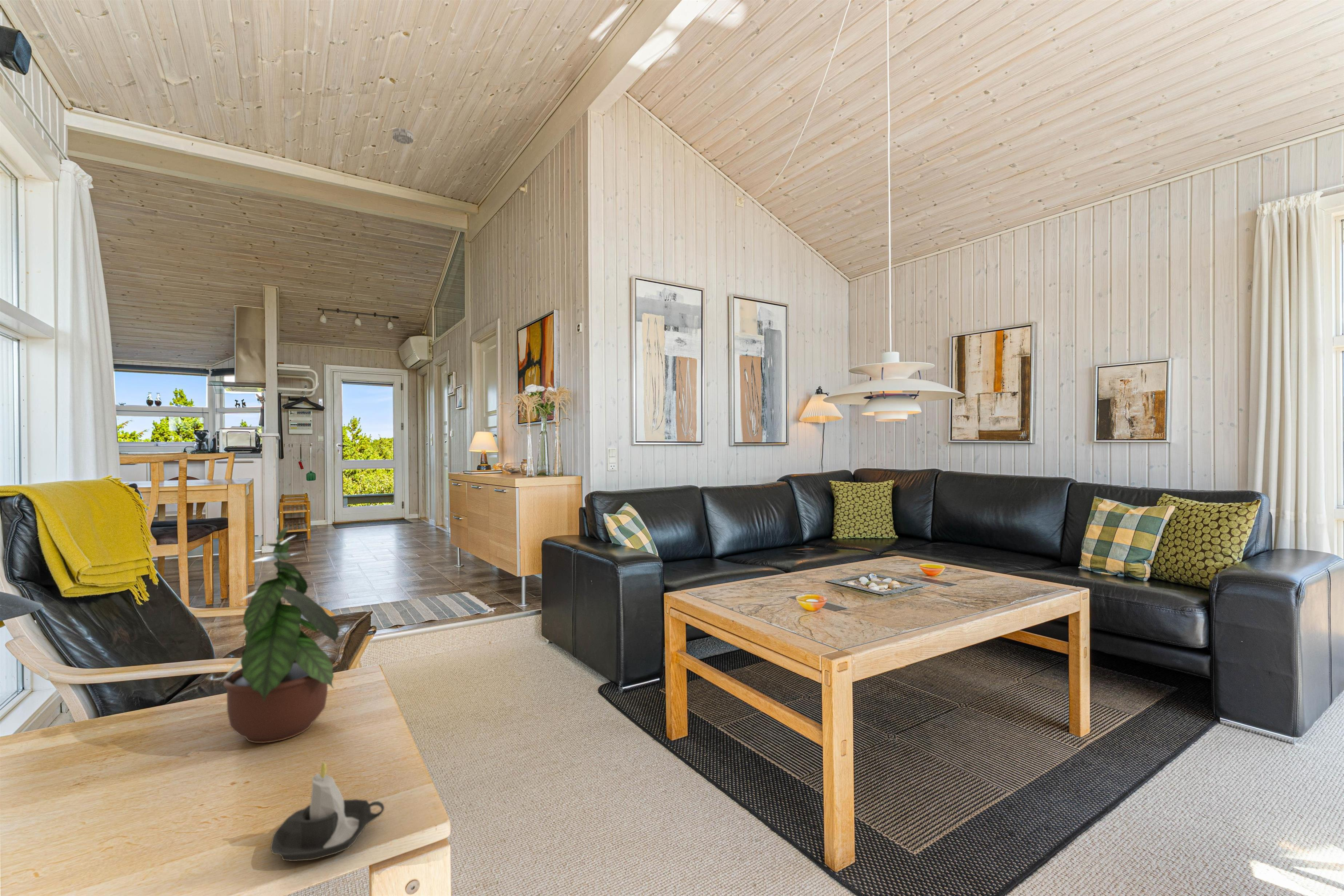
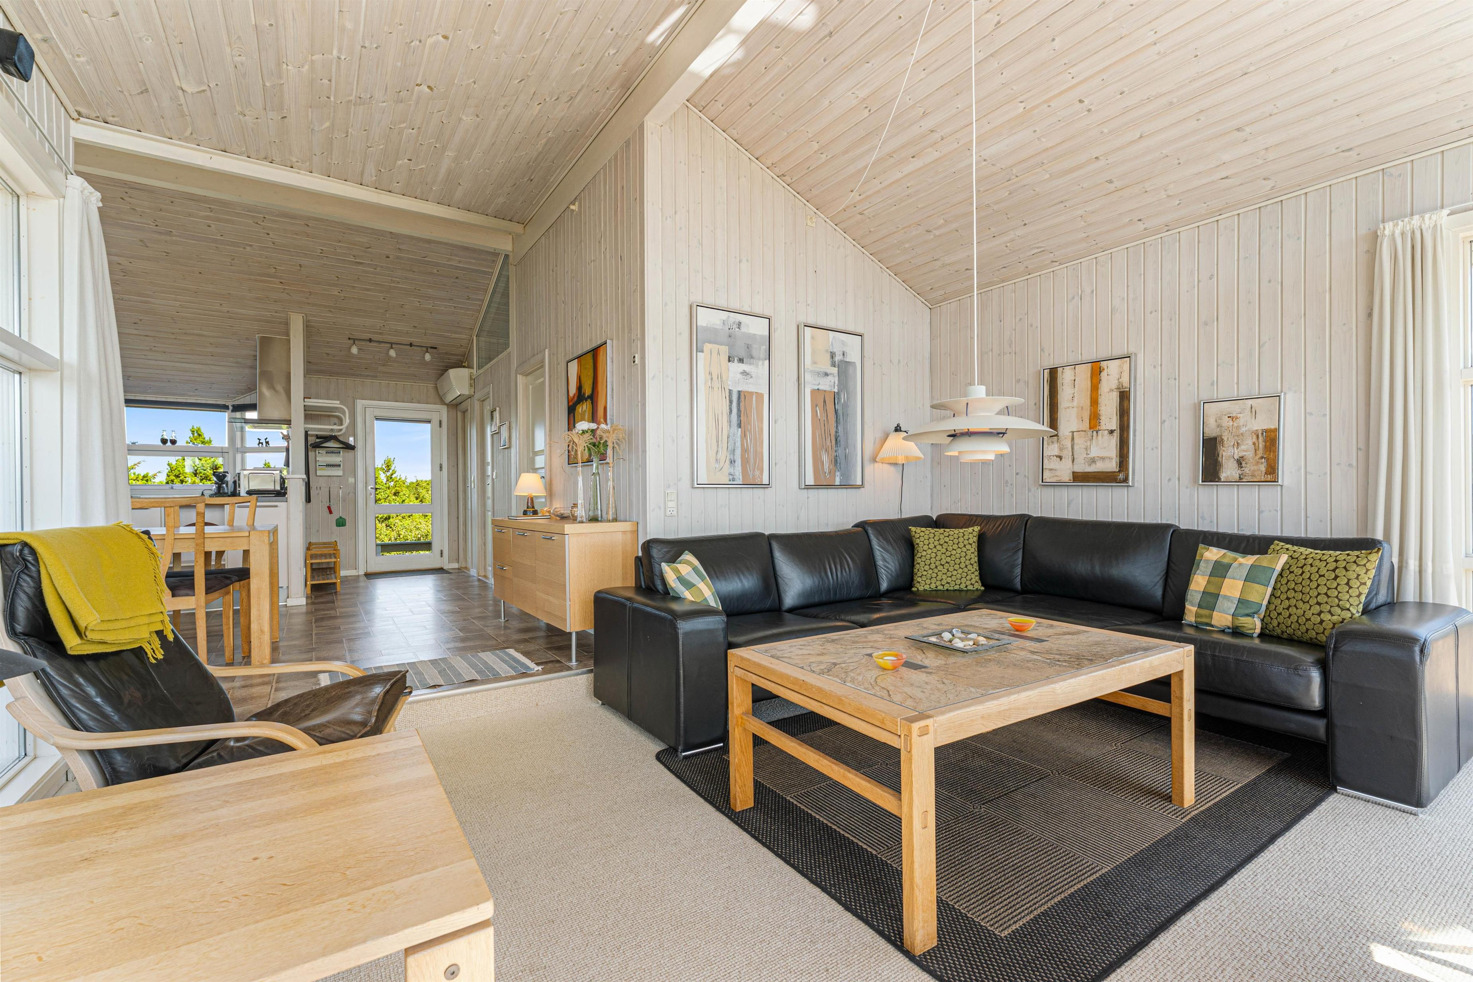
- candle (330, 797)
- smoke detector (403, 135)
- potted plant (286, 627)
